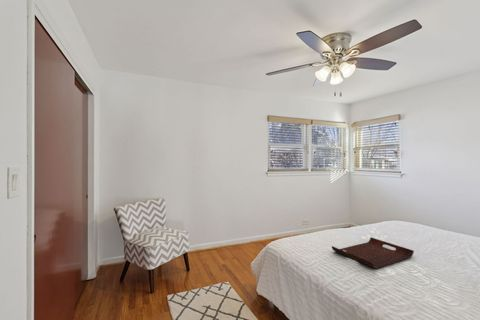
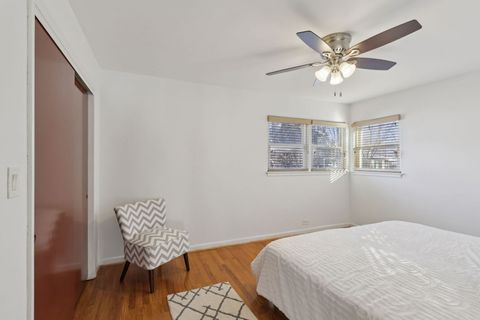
- serving tray (371, 251)
